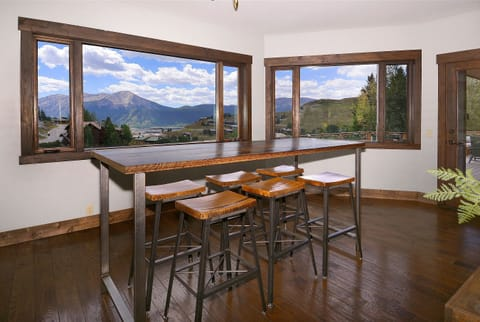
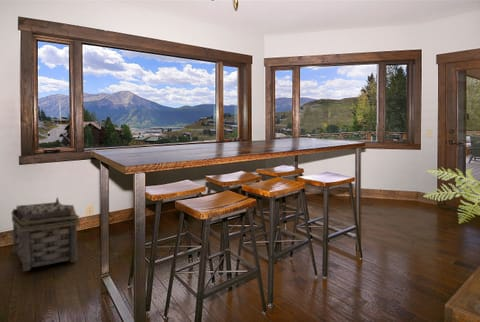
+ basket (45, 229)
